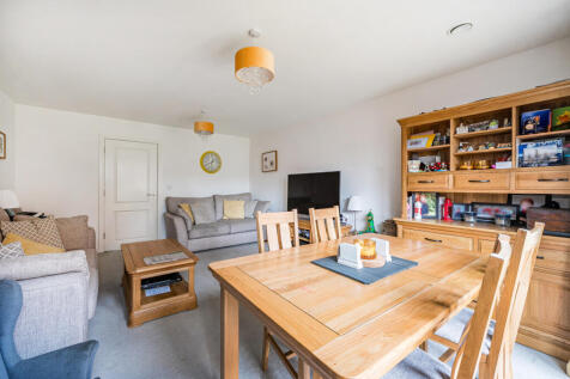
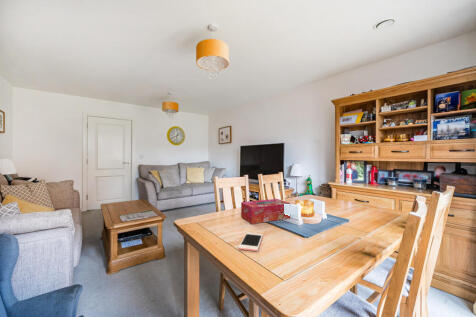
+ tissue box (265, 210)
+ cell phone (251, 241)
